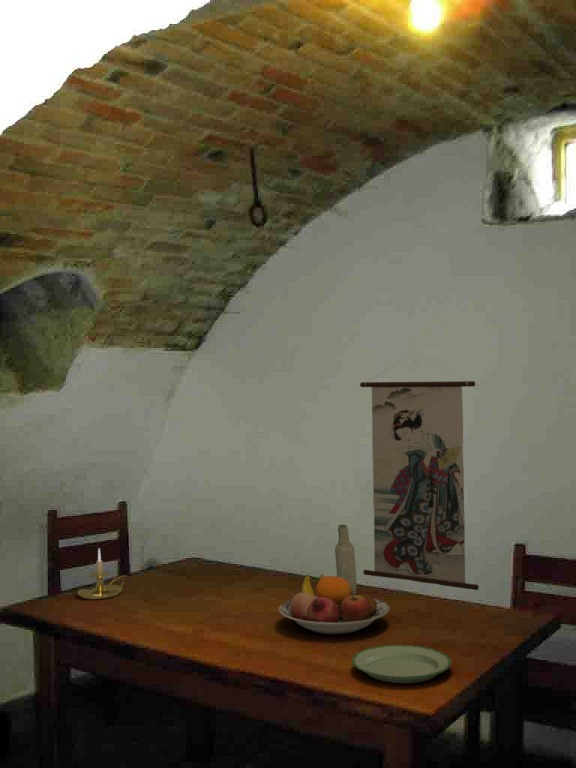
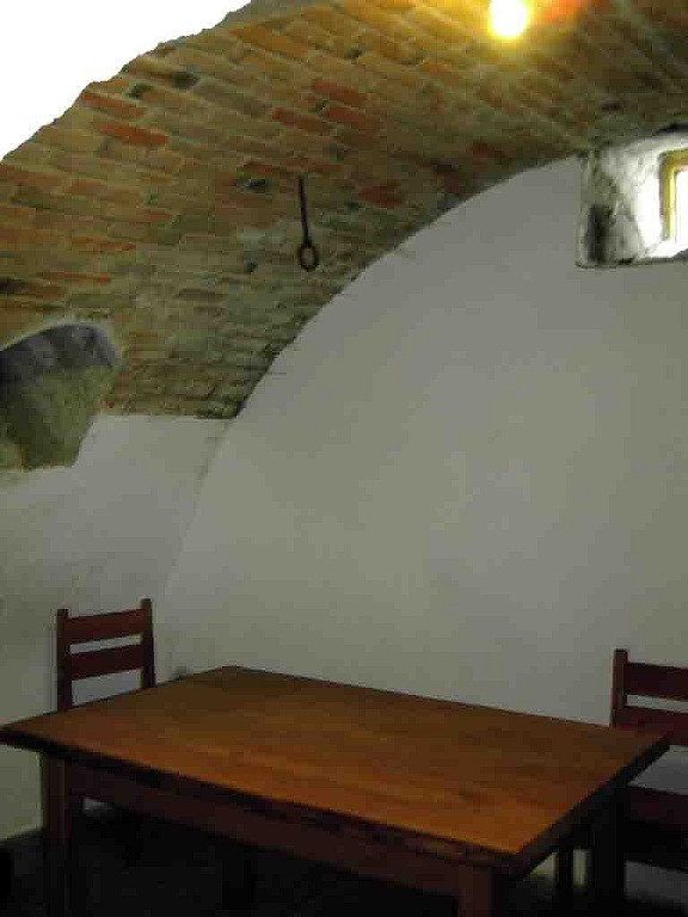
- wall scroll (416, 467)
- plate (401, 665)
- candle holder (102, 571)
- fruit bowl (334, 603)
- bottle (345, 559)
